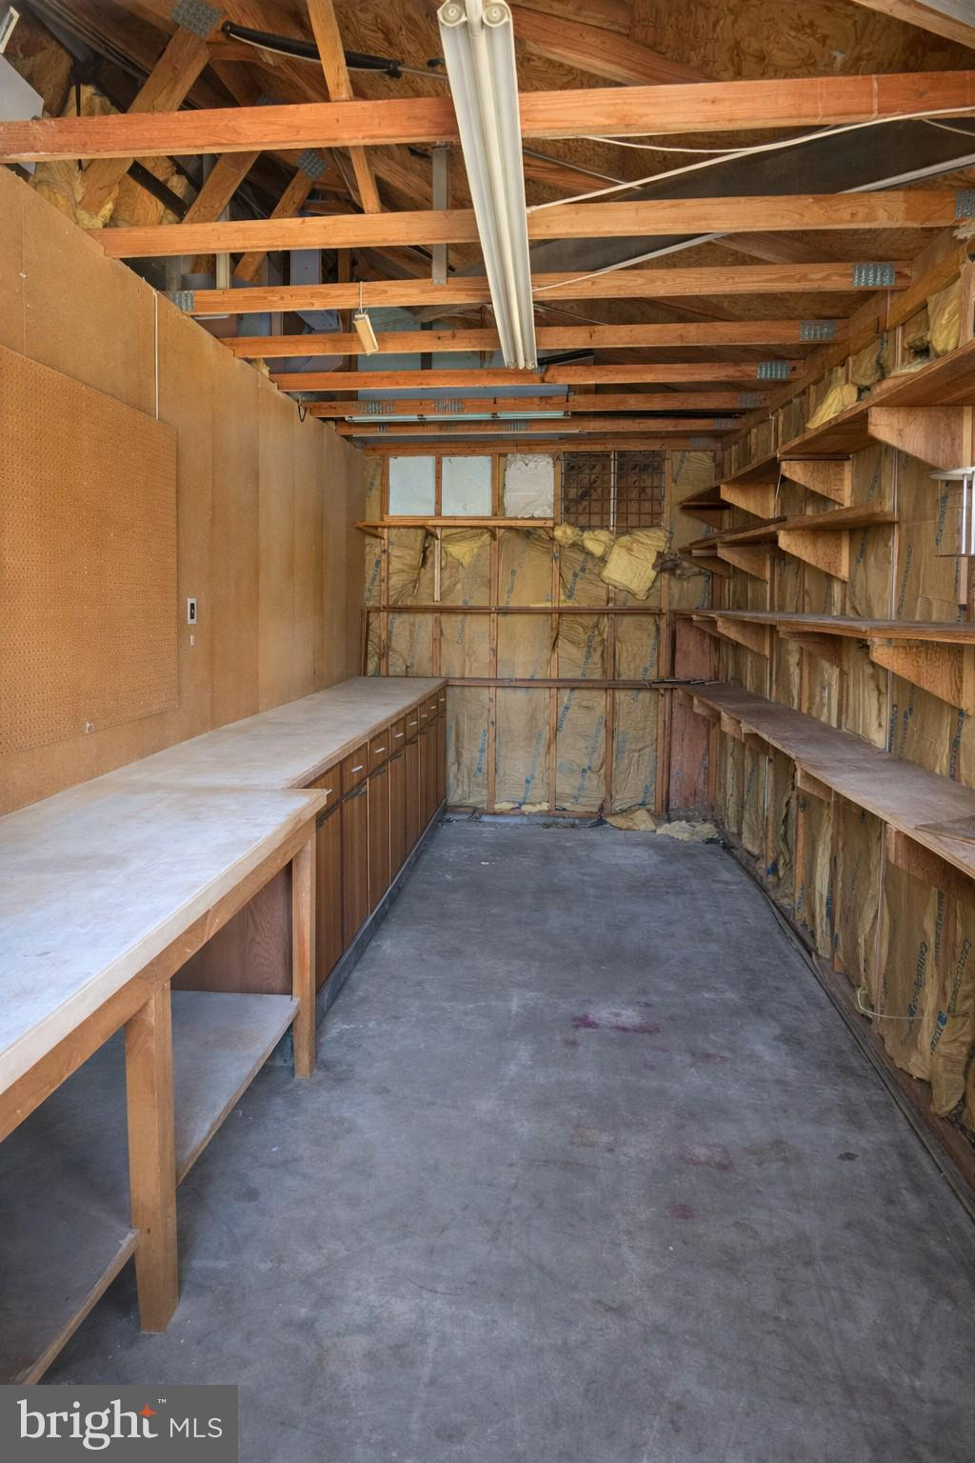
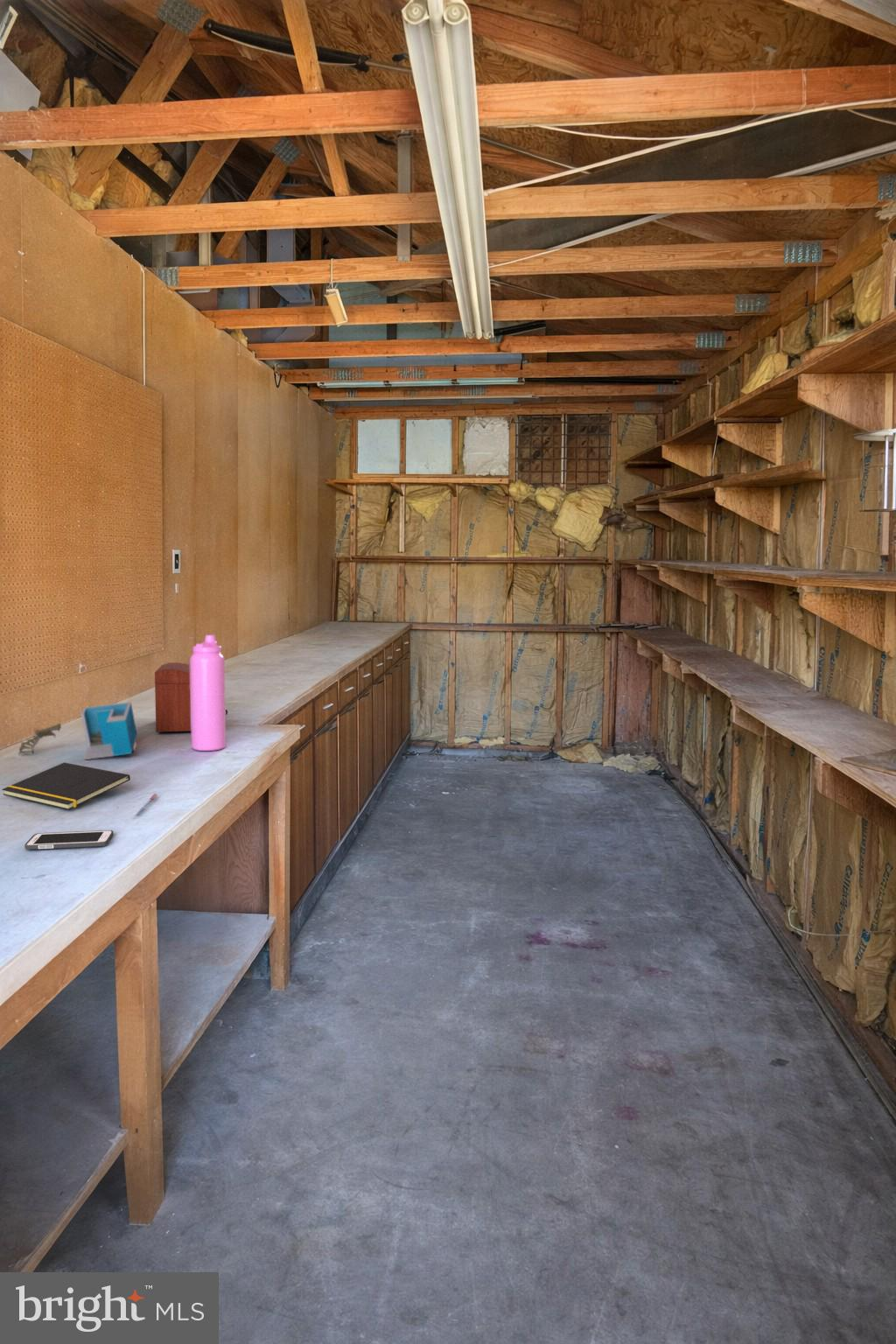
+ pen (146, 804)
+ sewing box (190, 694)
+ notepad (66, 784)
+ architectural model (84, 730)
+ water bottle (207, 692)
+ cell phone (70, 839)
